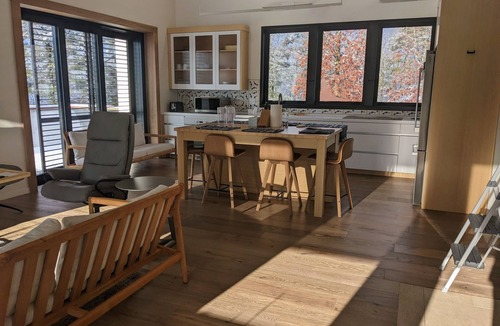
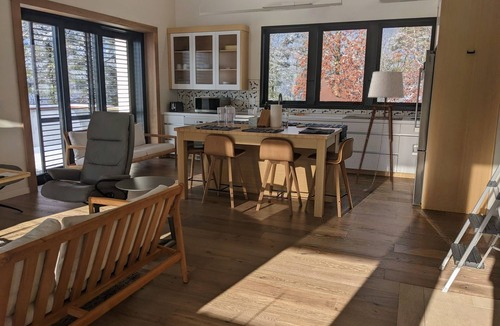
+ floor lamp (382, 131)
